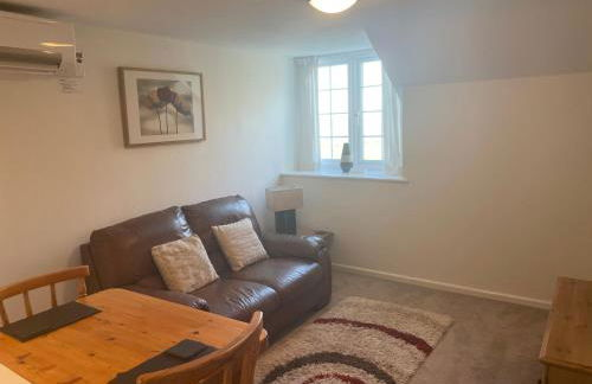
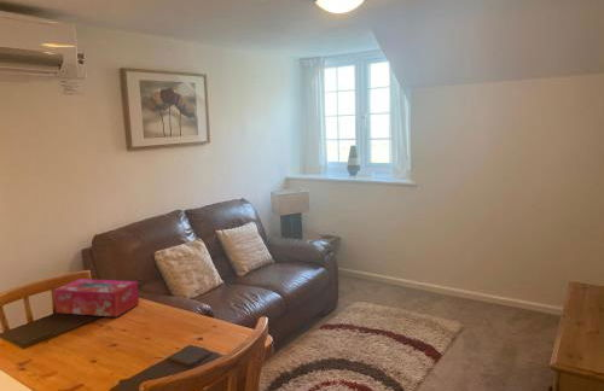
+ tissue box (97, 296)
